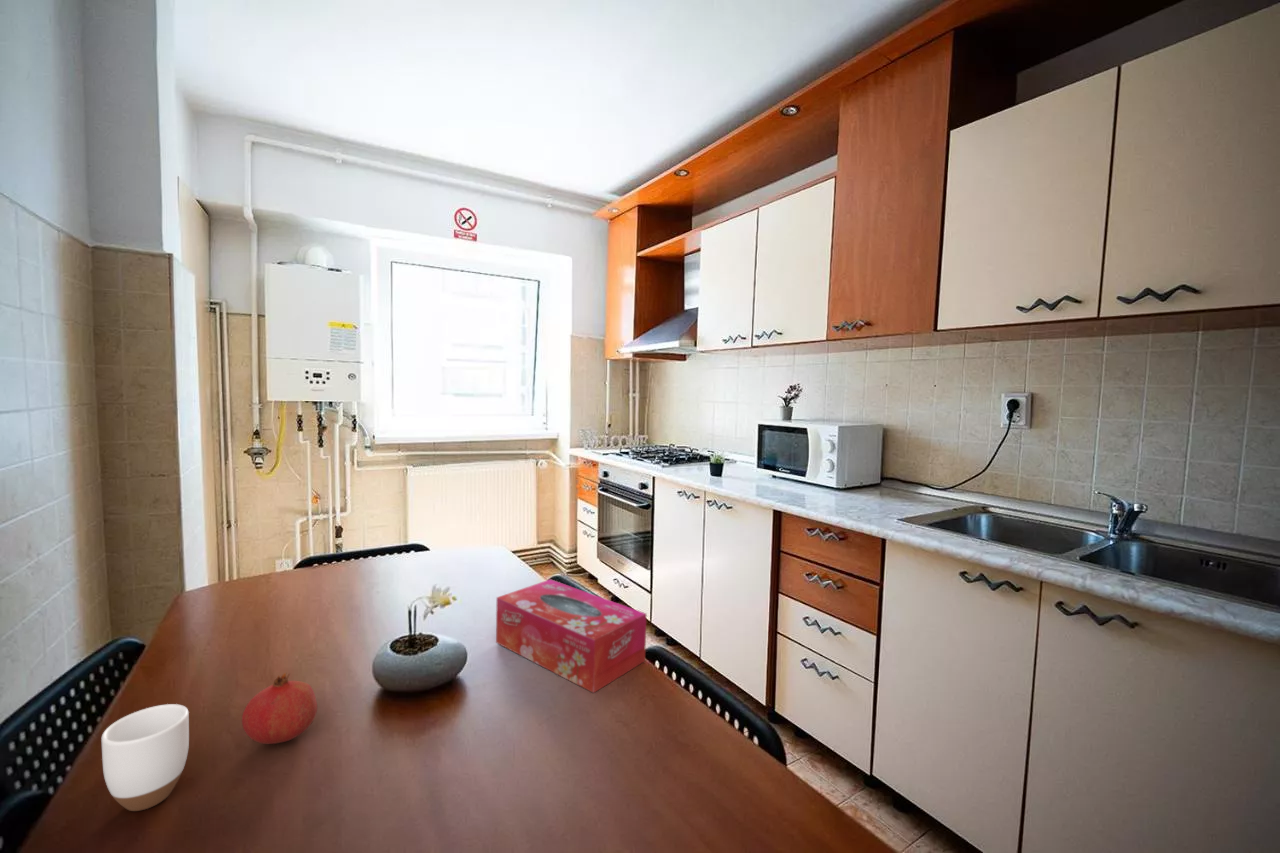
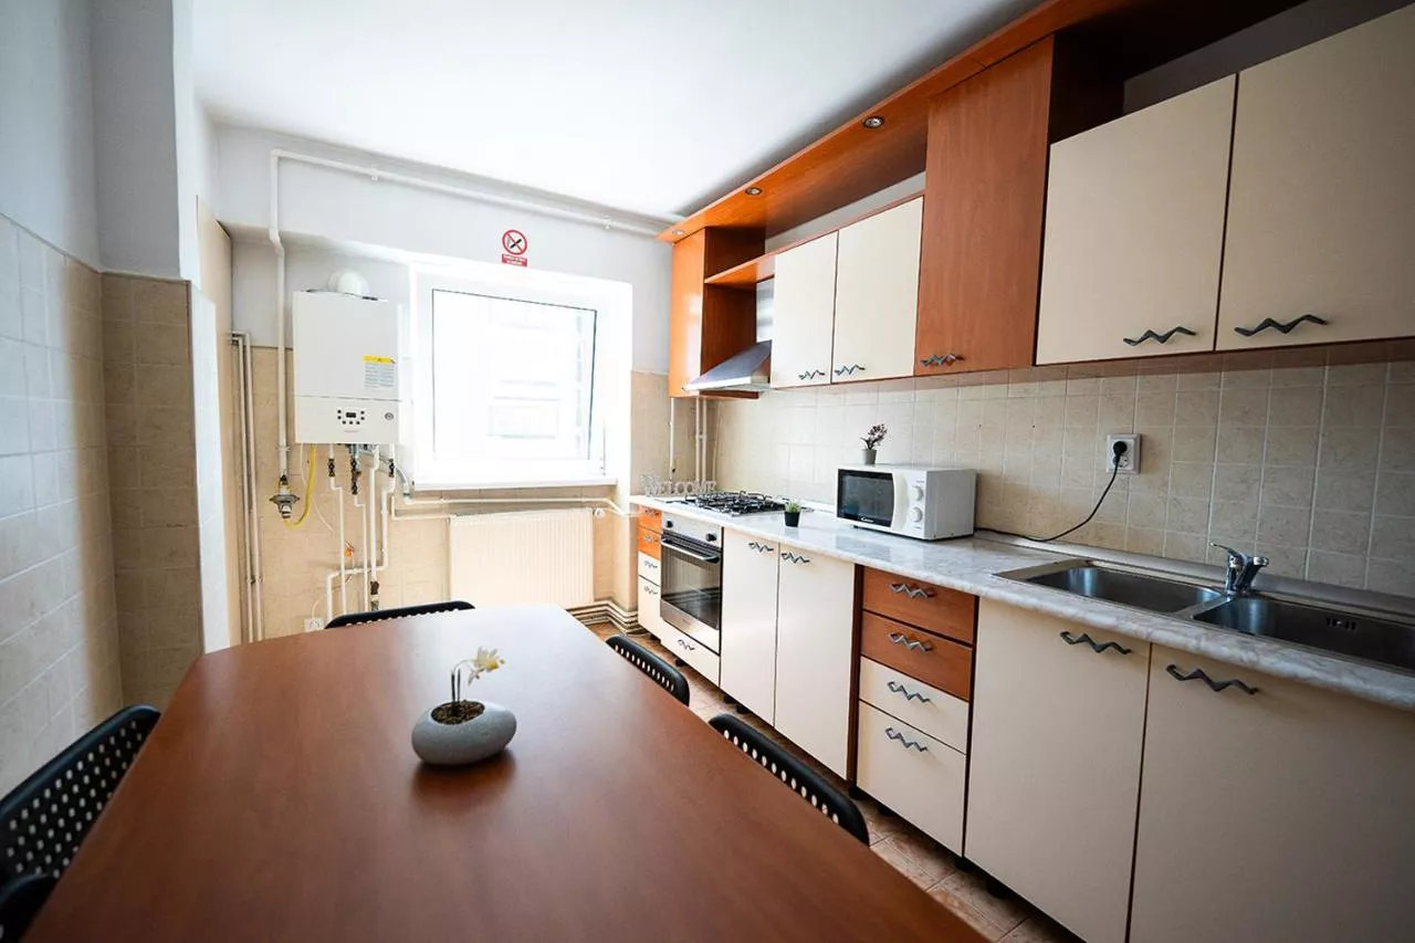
- tissue box (568, 628)
- fruit (282, 706)
- mug (144, 754)
